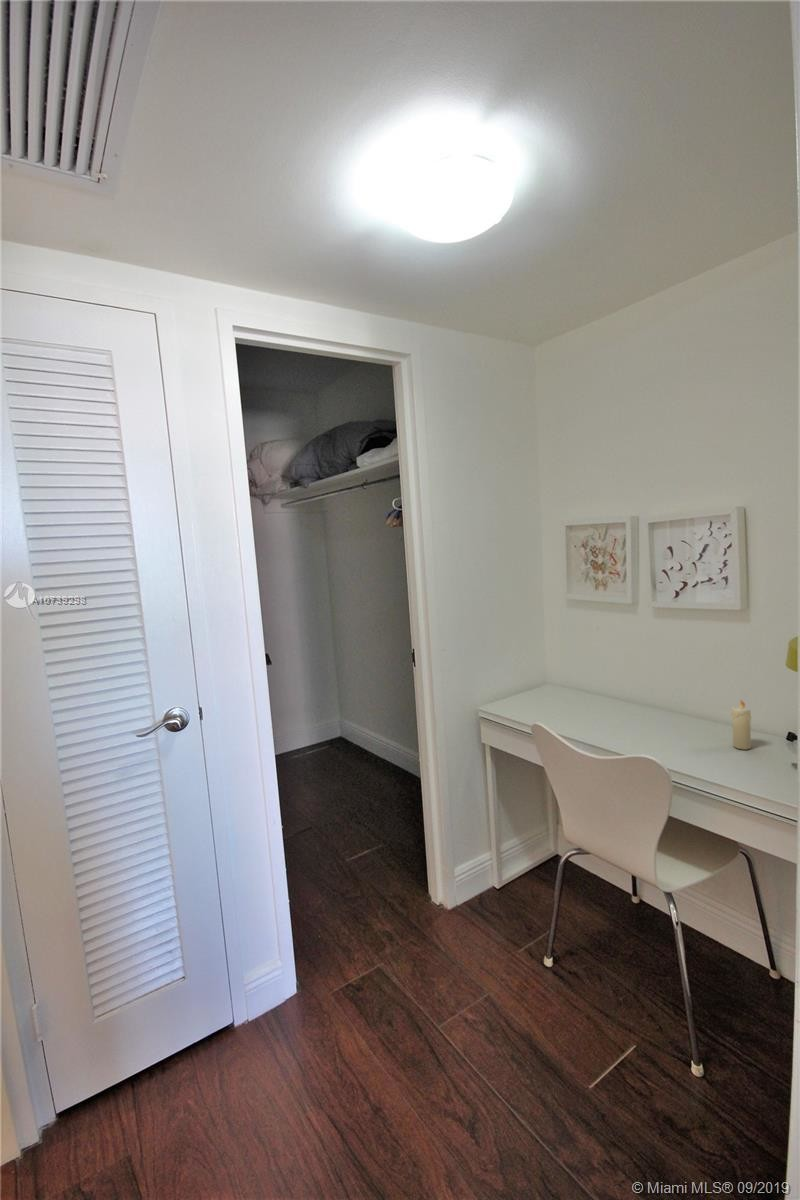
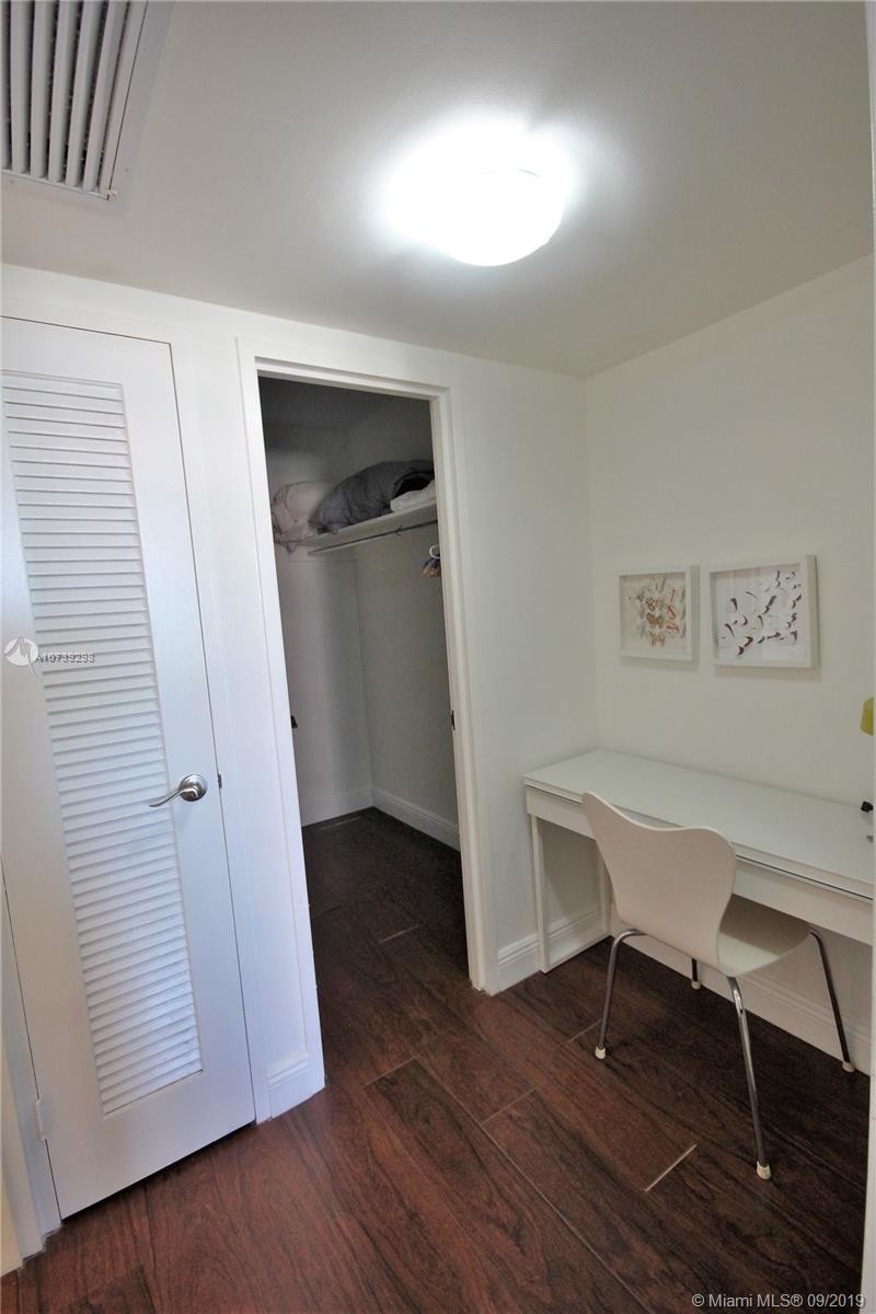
- candle (741, 723)
